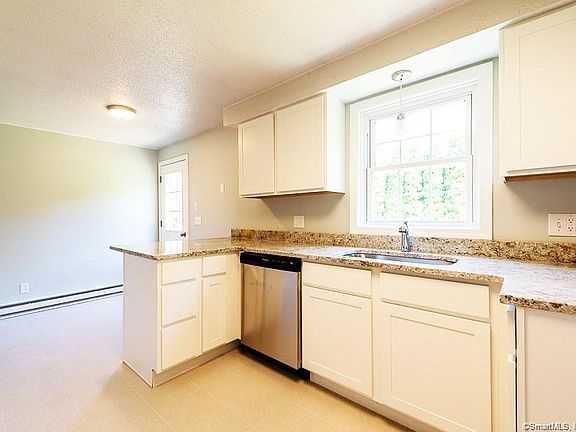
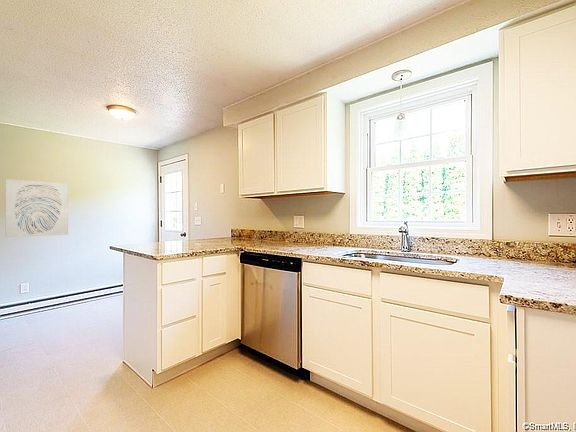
+ wall art (38, 208)
